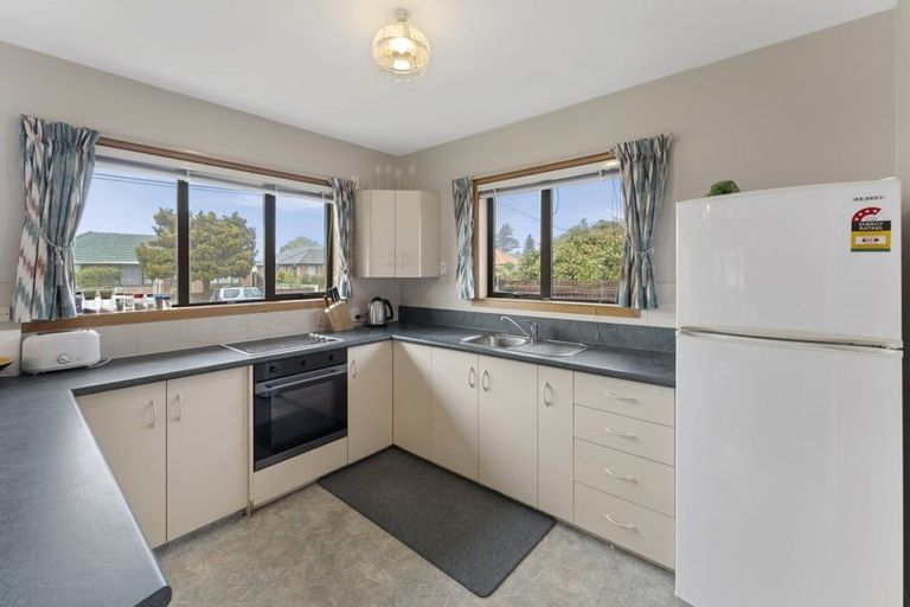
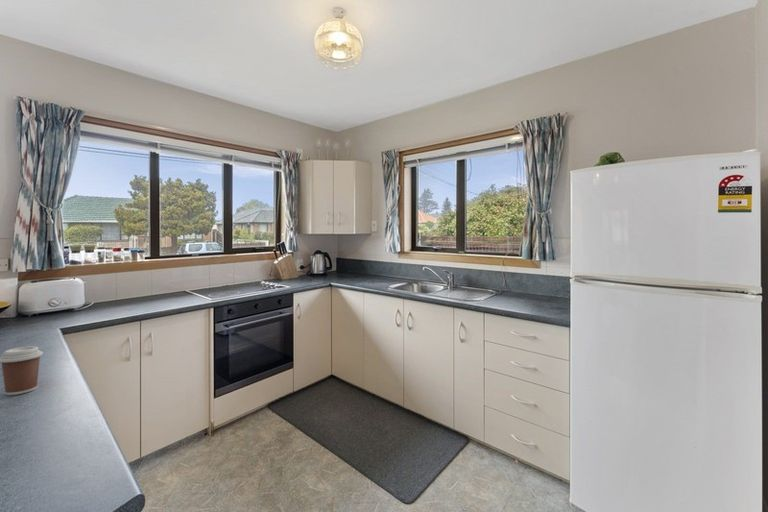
+ coffee cup (21, 369)
